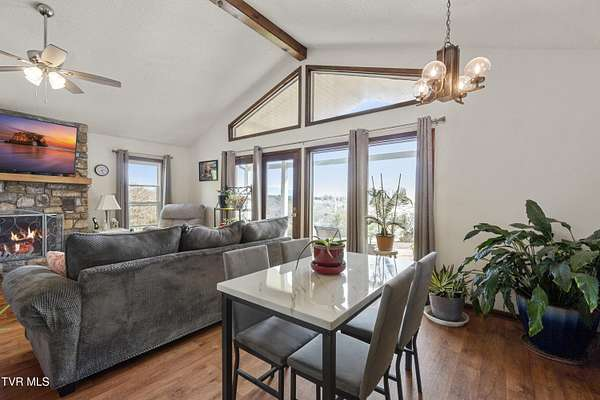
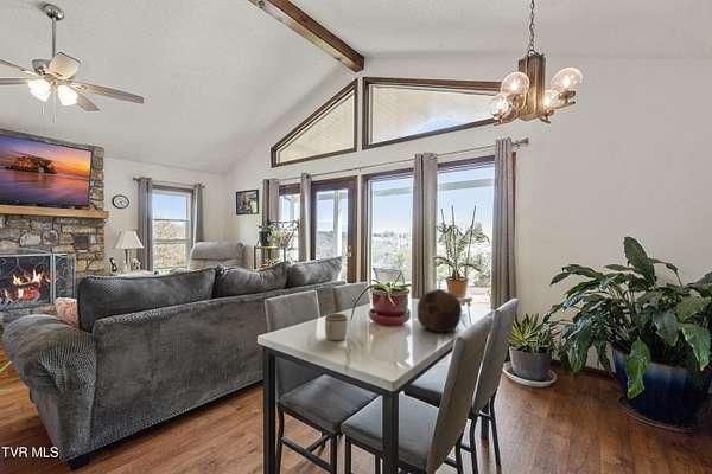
+ soccer ball (438, 308)
+ mug (333, 327)
